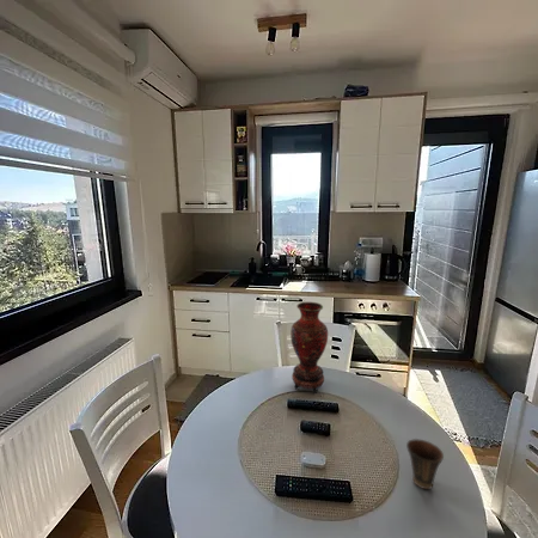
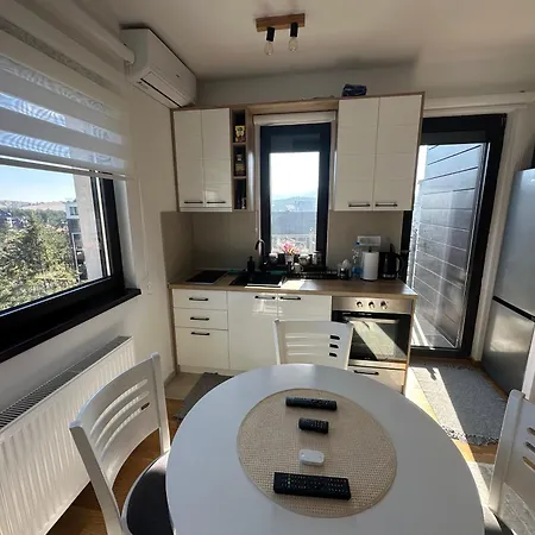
- vase (308, 347)
- cup (422, 463)
